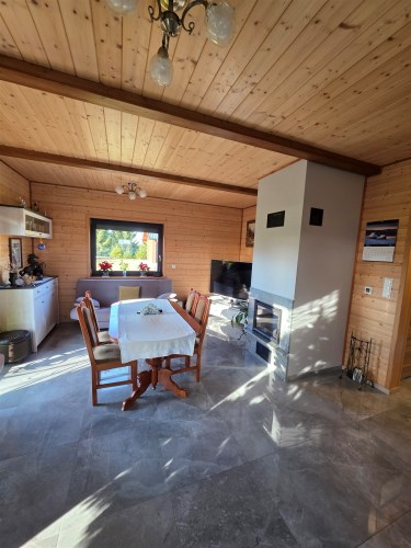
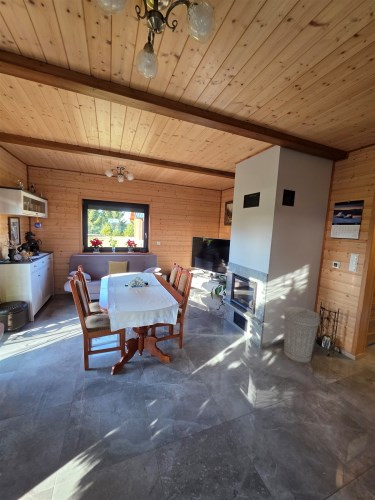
+ trash can (299, 332)
